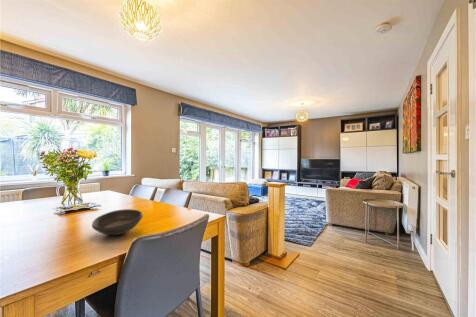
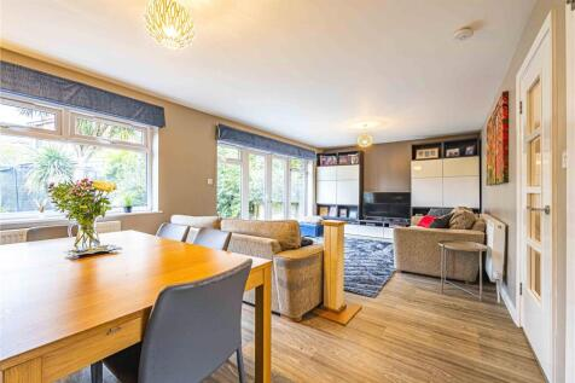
- bowl (118, 223)
